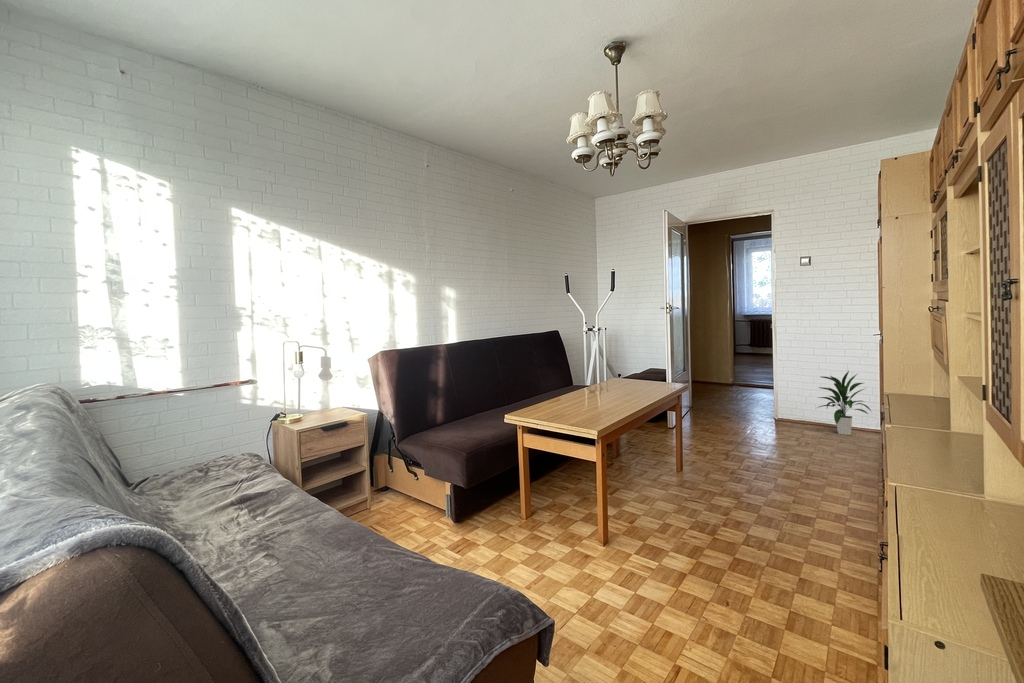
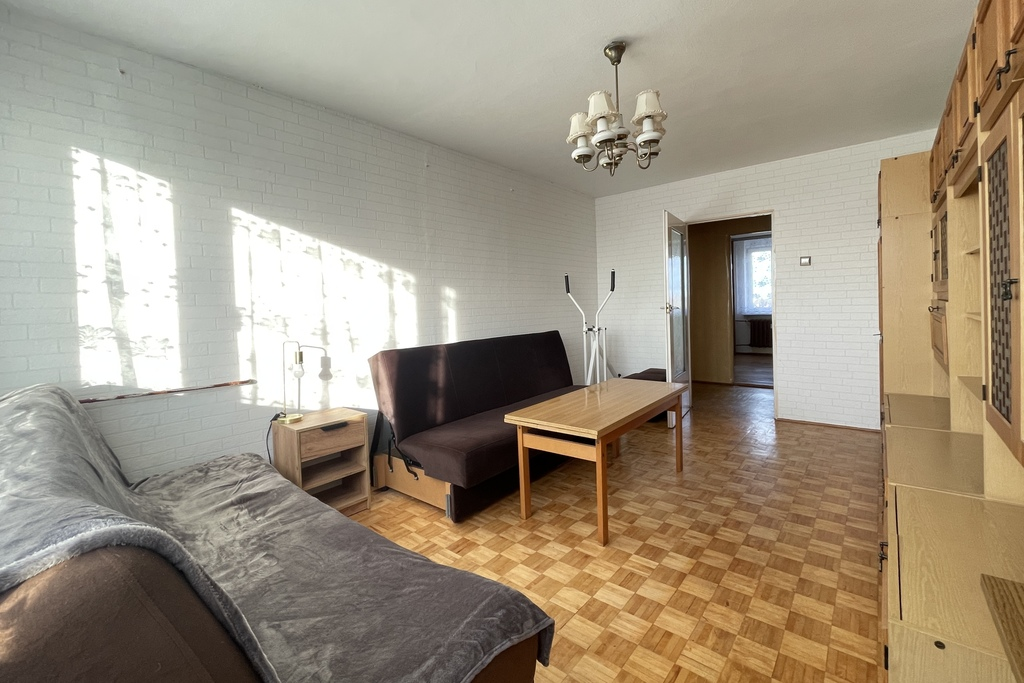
- indoor plant (841, 402)
